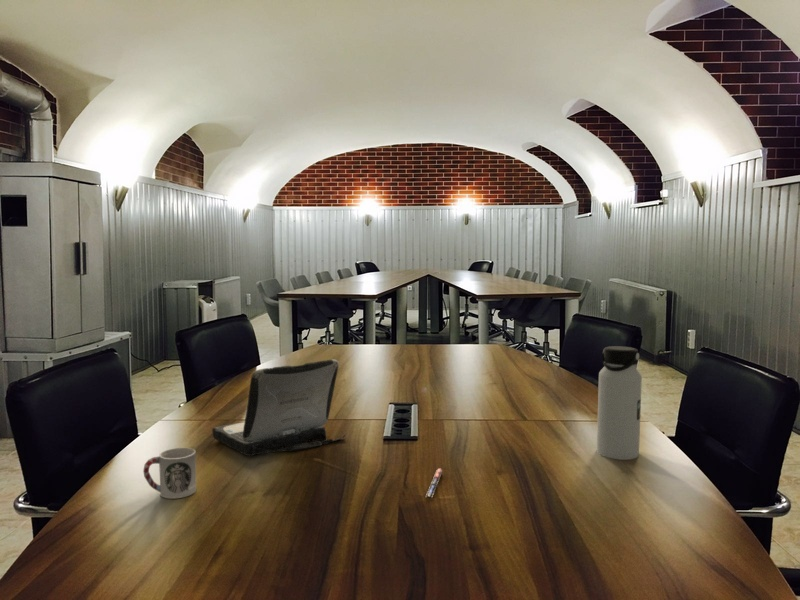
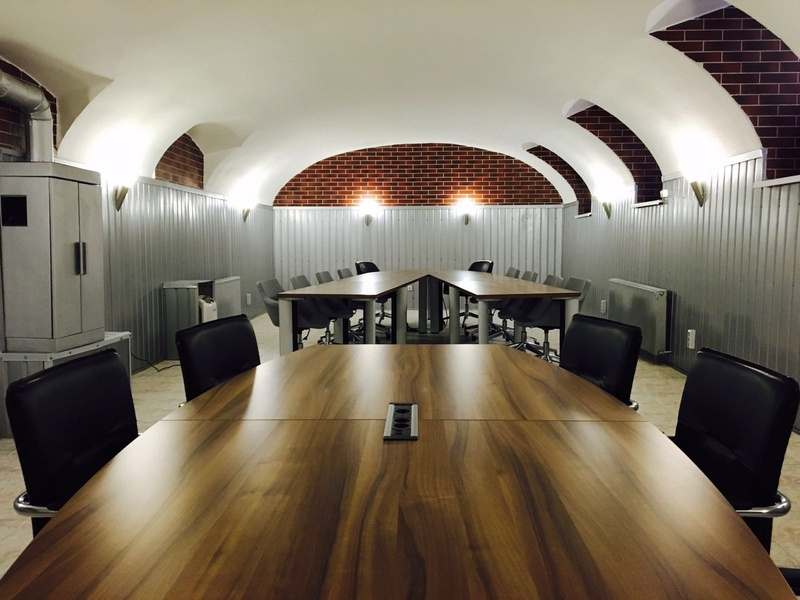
- water bottle (619, 401)
- cup (170, 473)
- pen (434, 481)
- laptop (277, 399)
